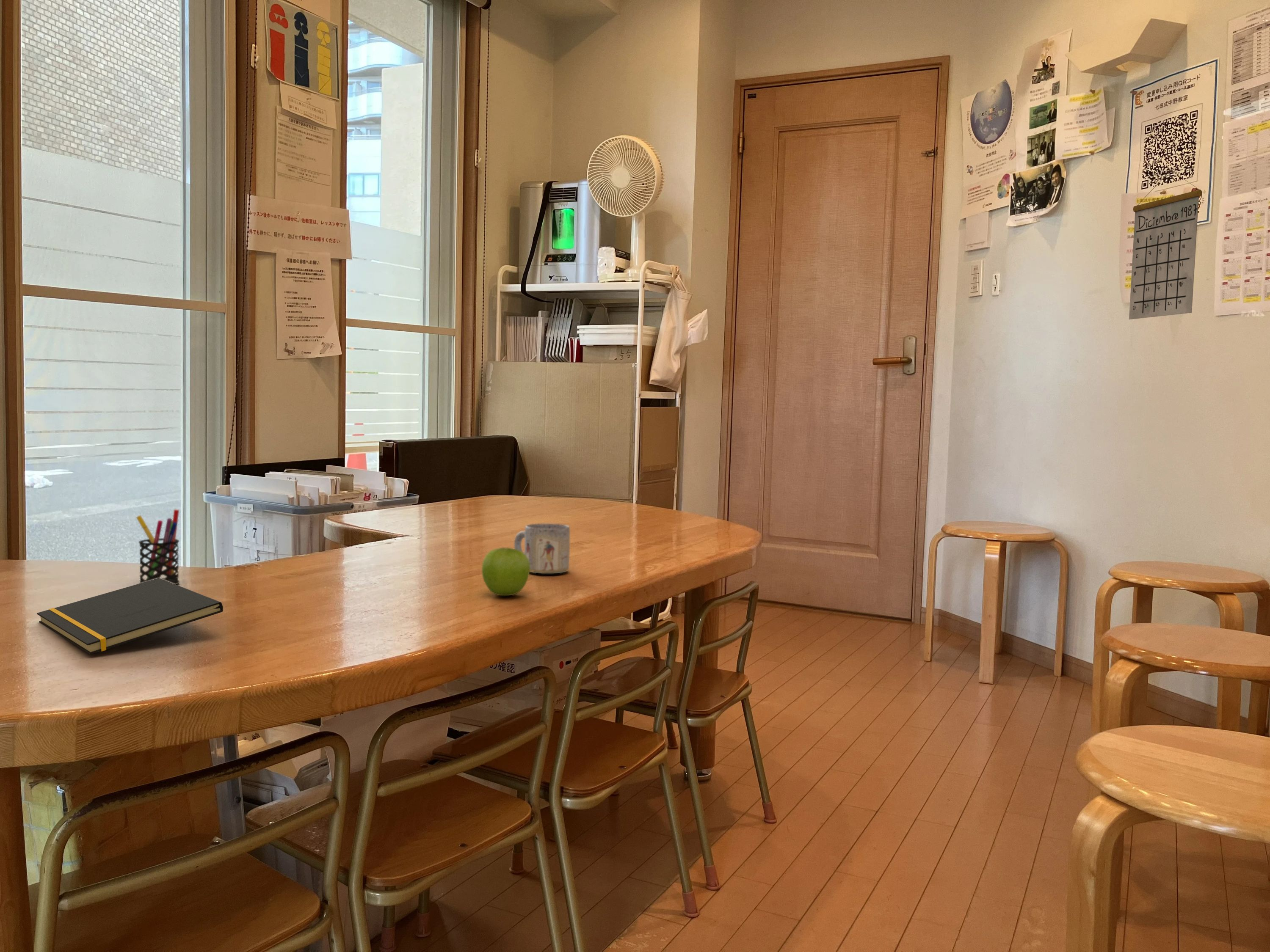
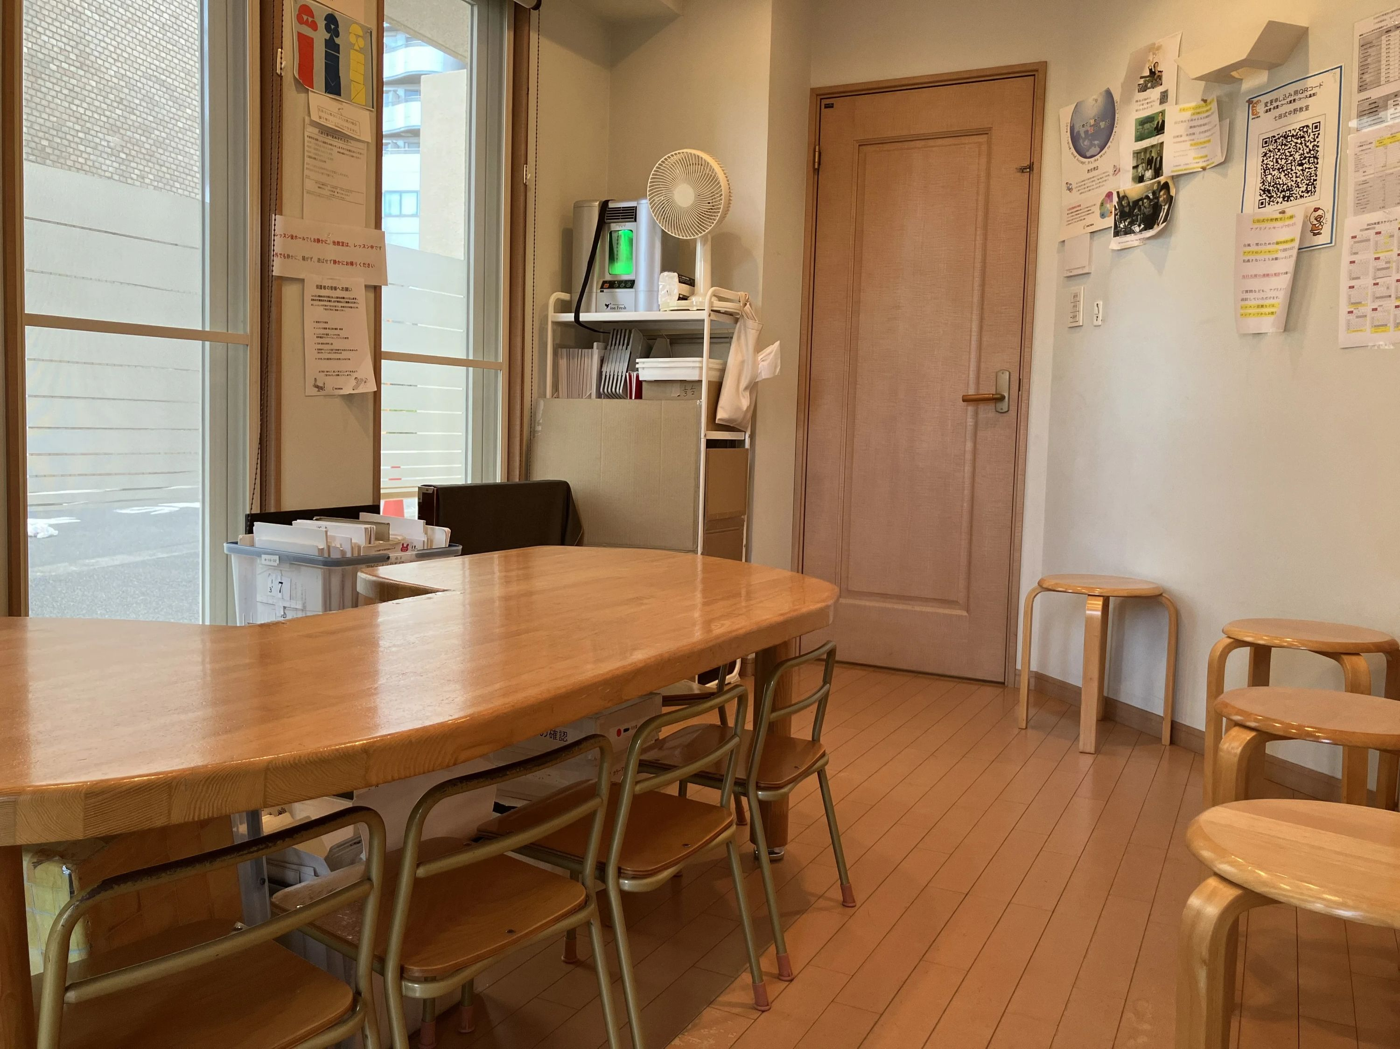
- fruit (506, 570)
- calendar (1164, 243)
- mug (539, 548)
- pen holder (163, 546)
- notepad (128, 612)
